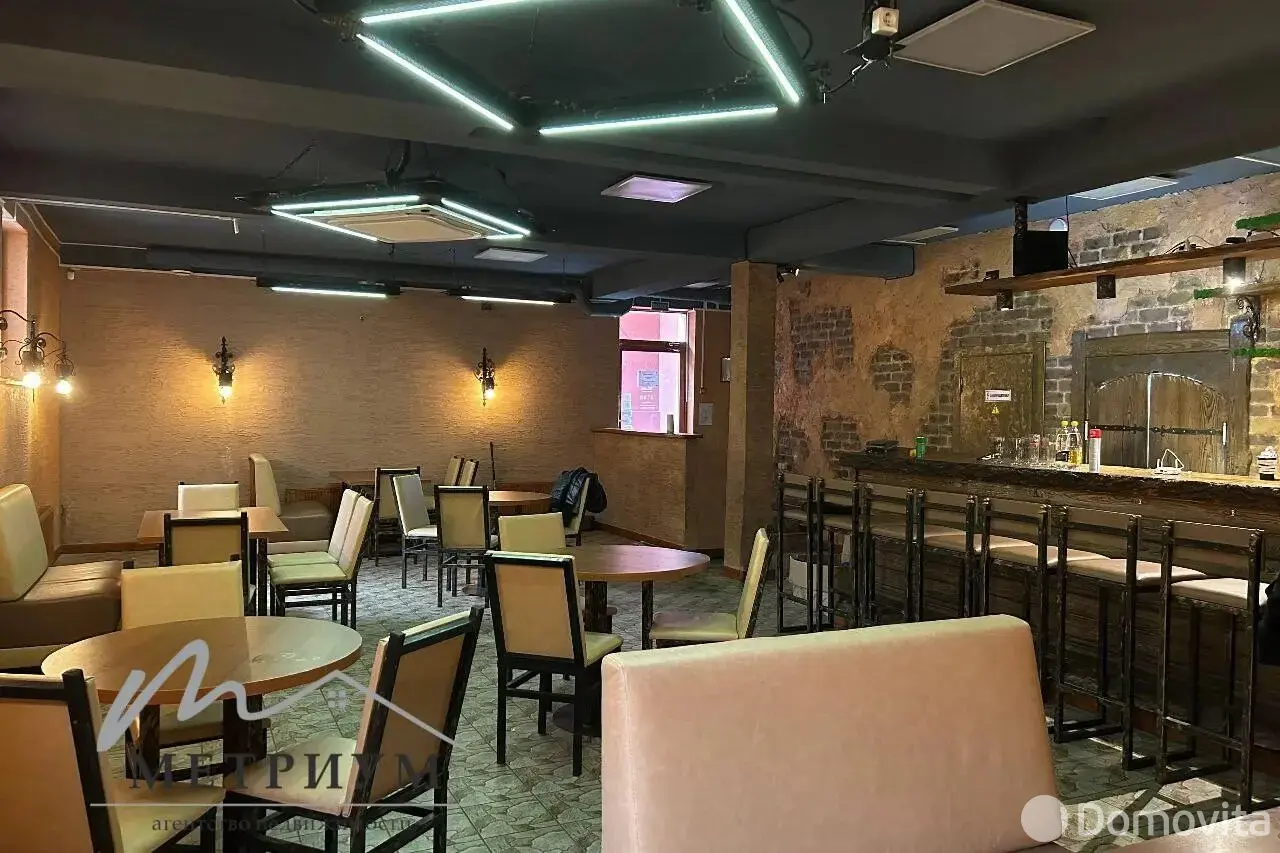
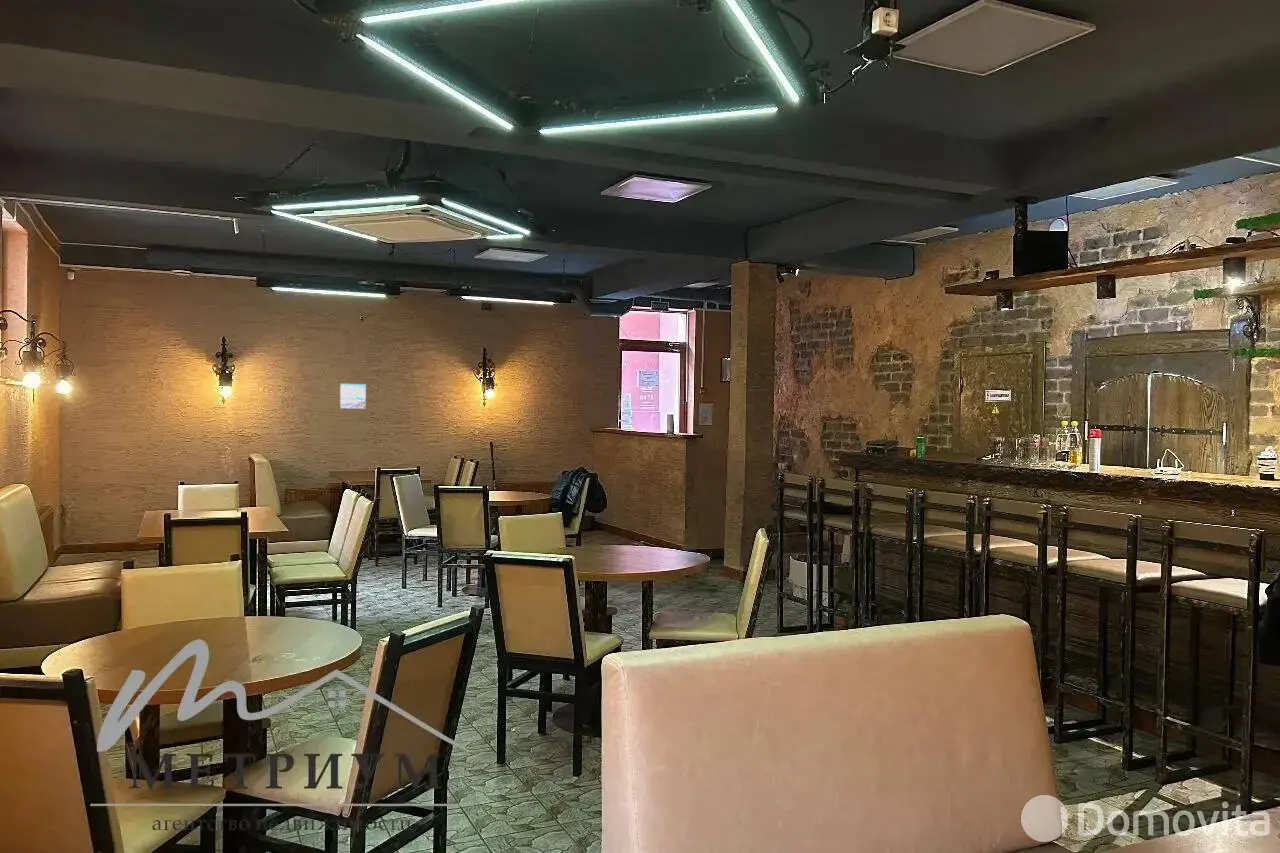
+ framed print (352, 396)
